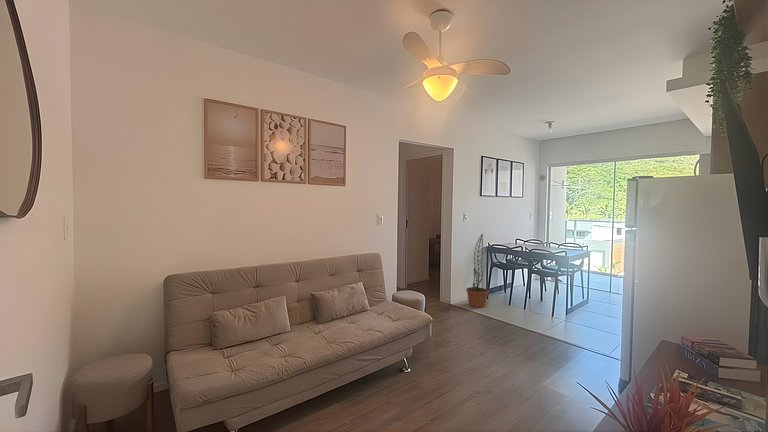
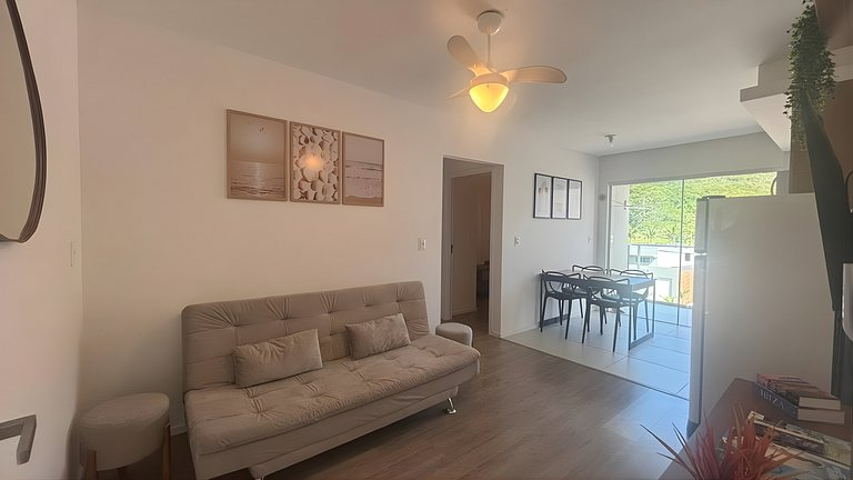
- decorative plant (478, 269)
